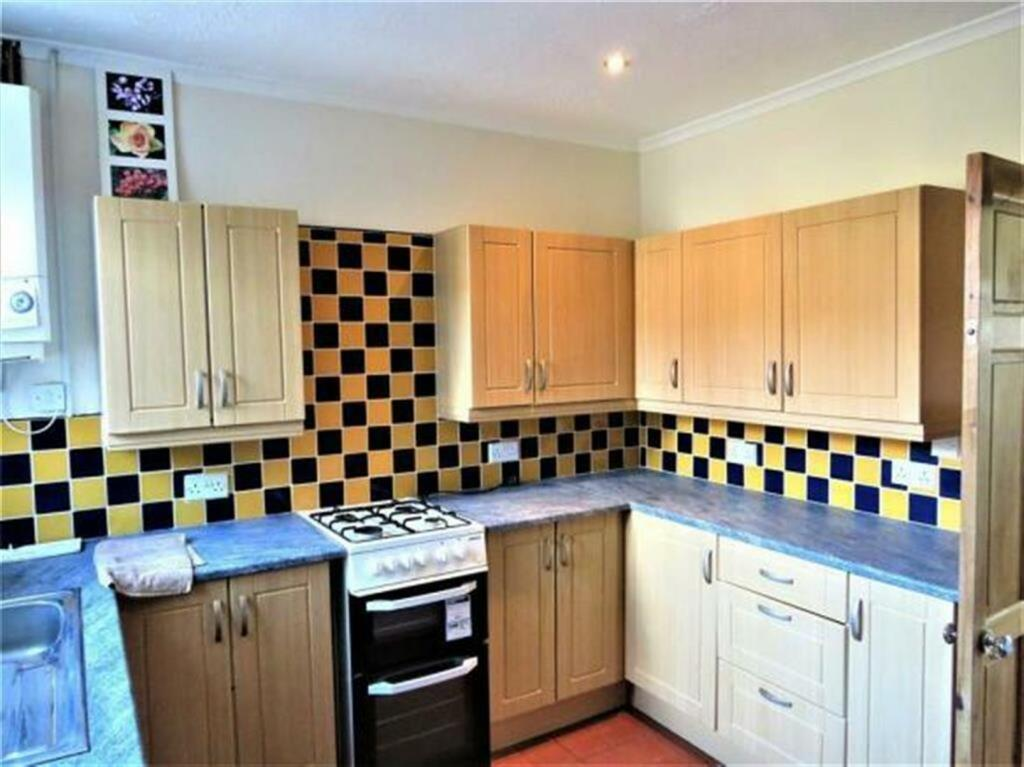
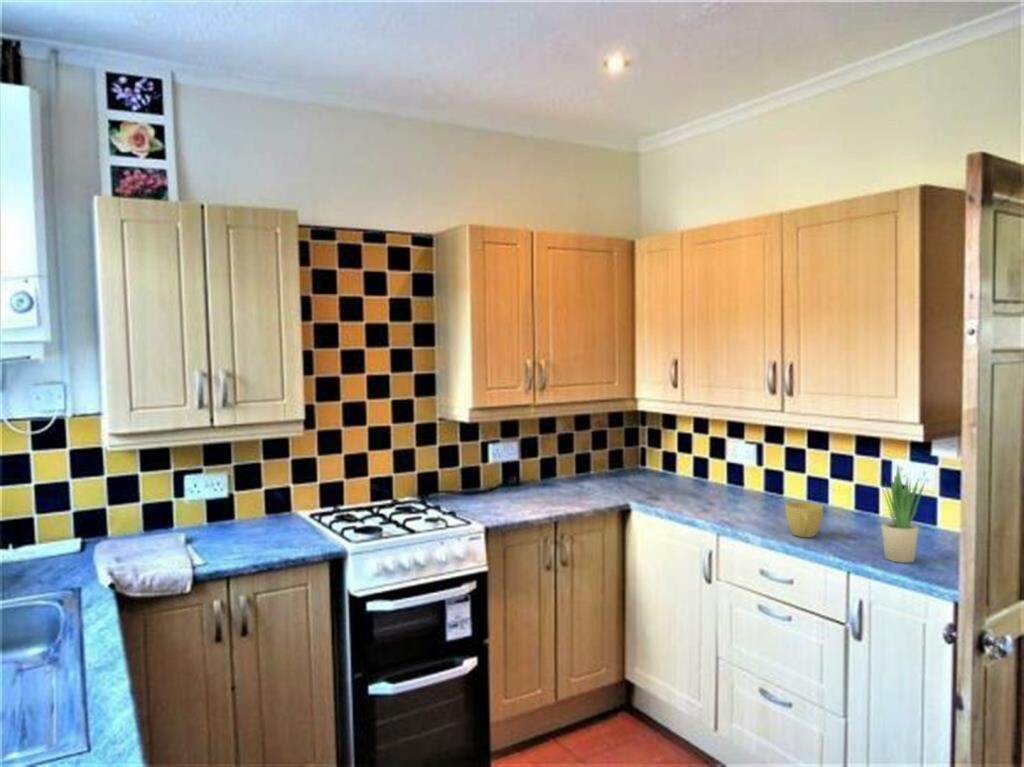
+ potted plant (903, 511)
+ cup (804, 521)
